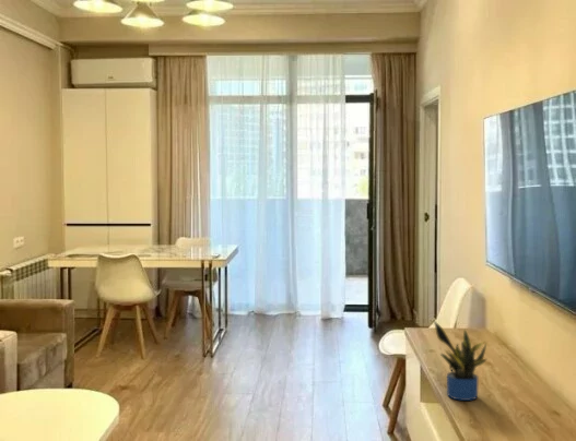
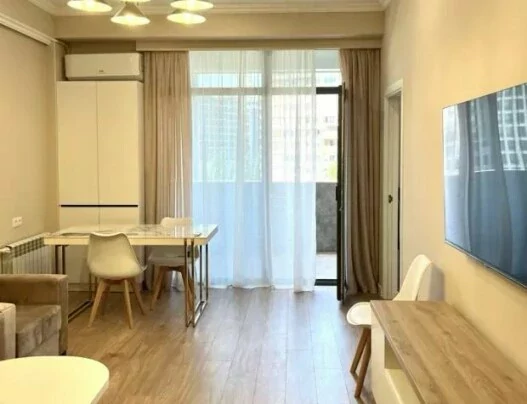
- potted plant (459, 358)
